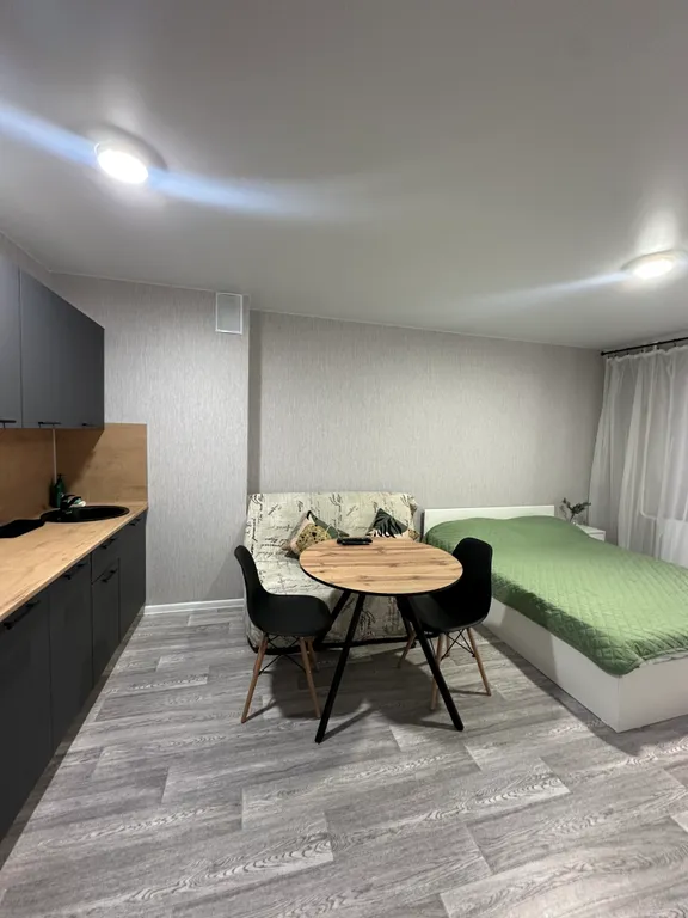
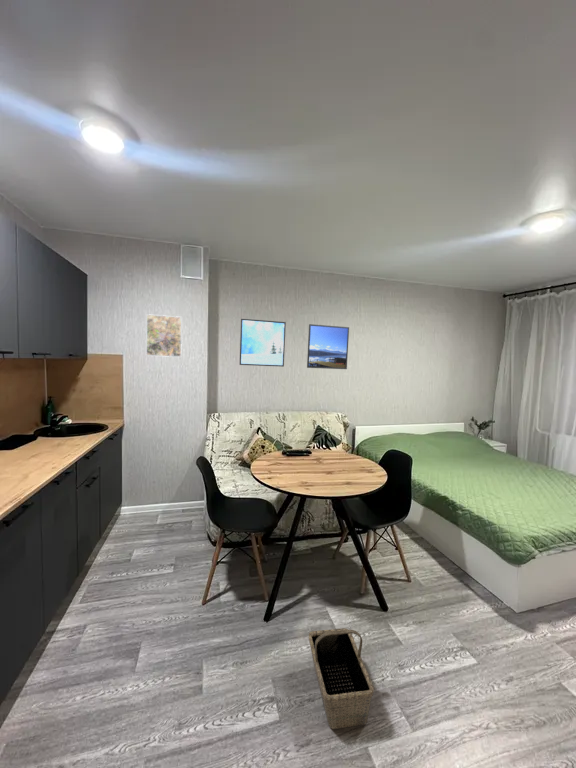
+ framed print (164, 336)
+ basket (338, 663)
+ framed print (262, 343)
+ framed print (328, 347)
